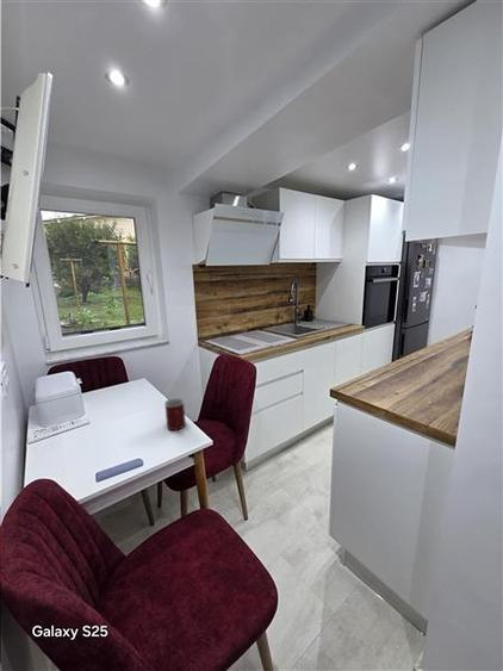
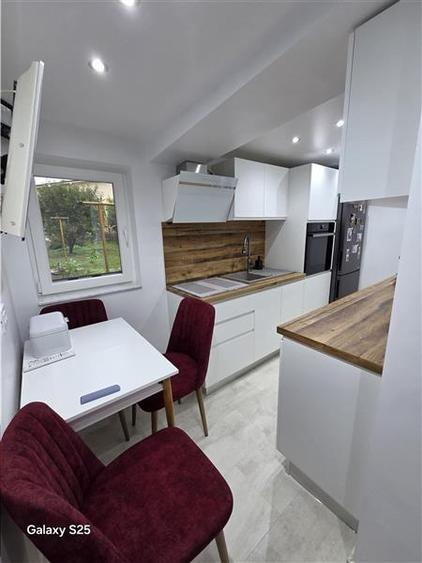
- mug (175, 415)
